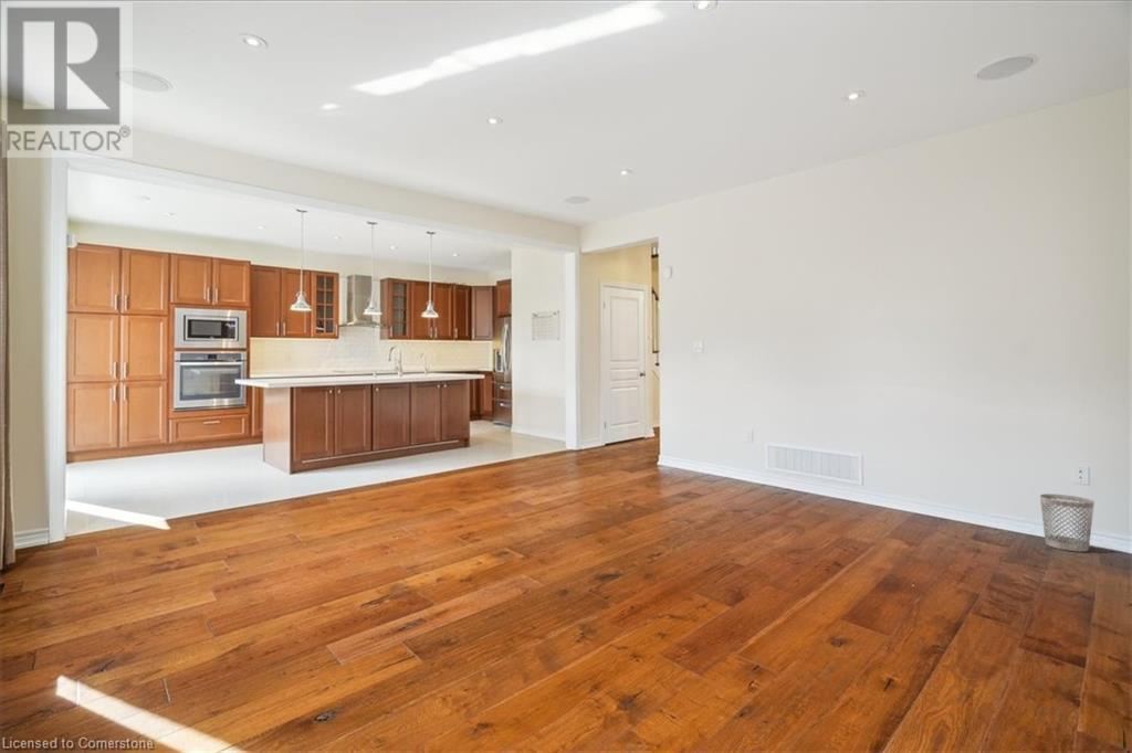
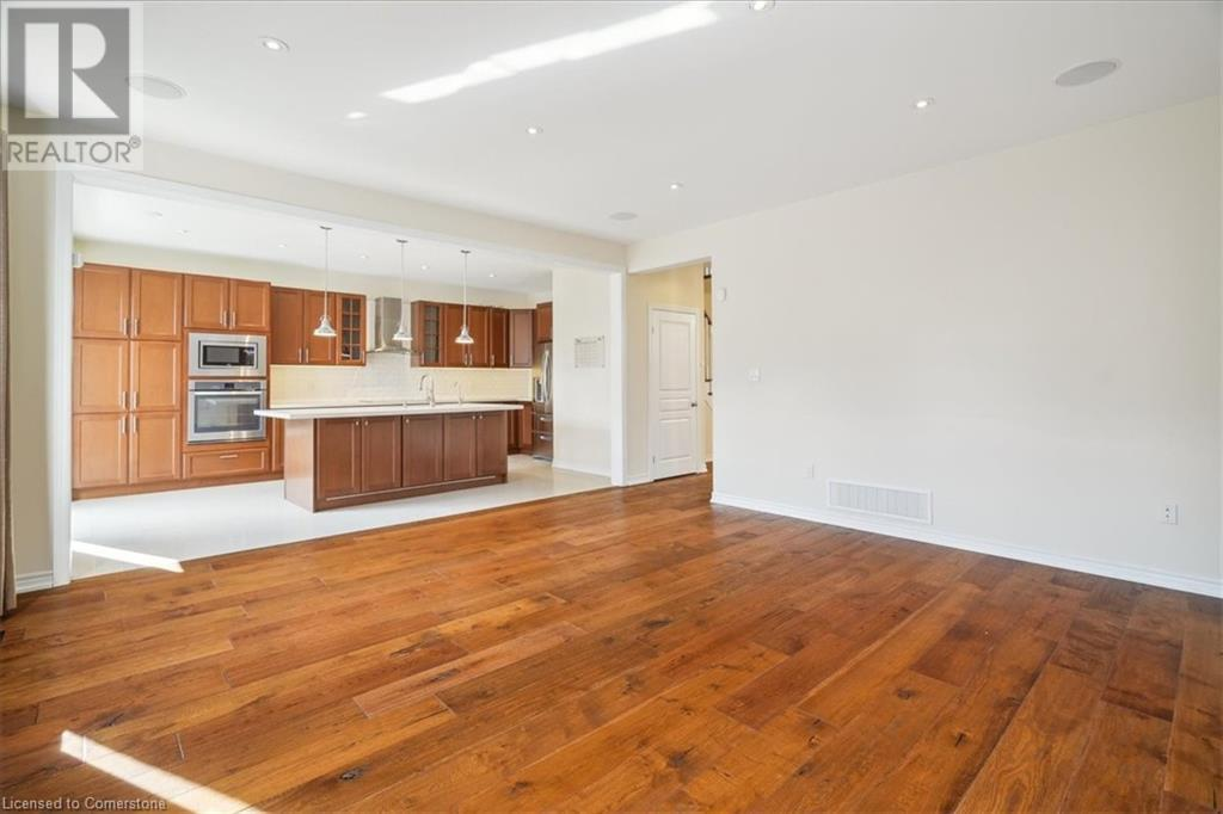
- wastebasket (1066, 521)
